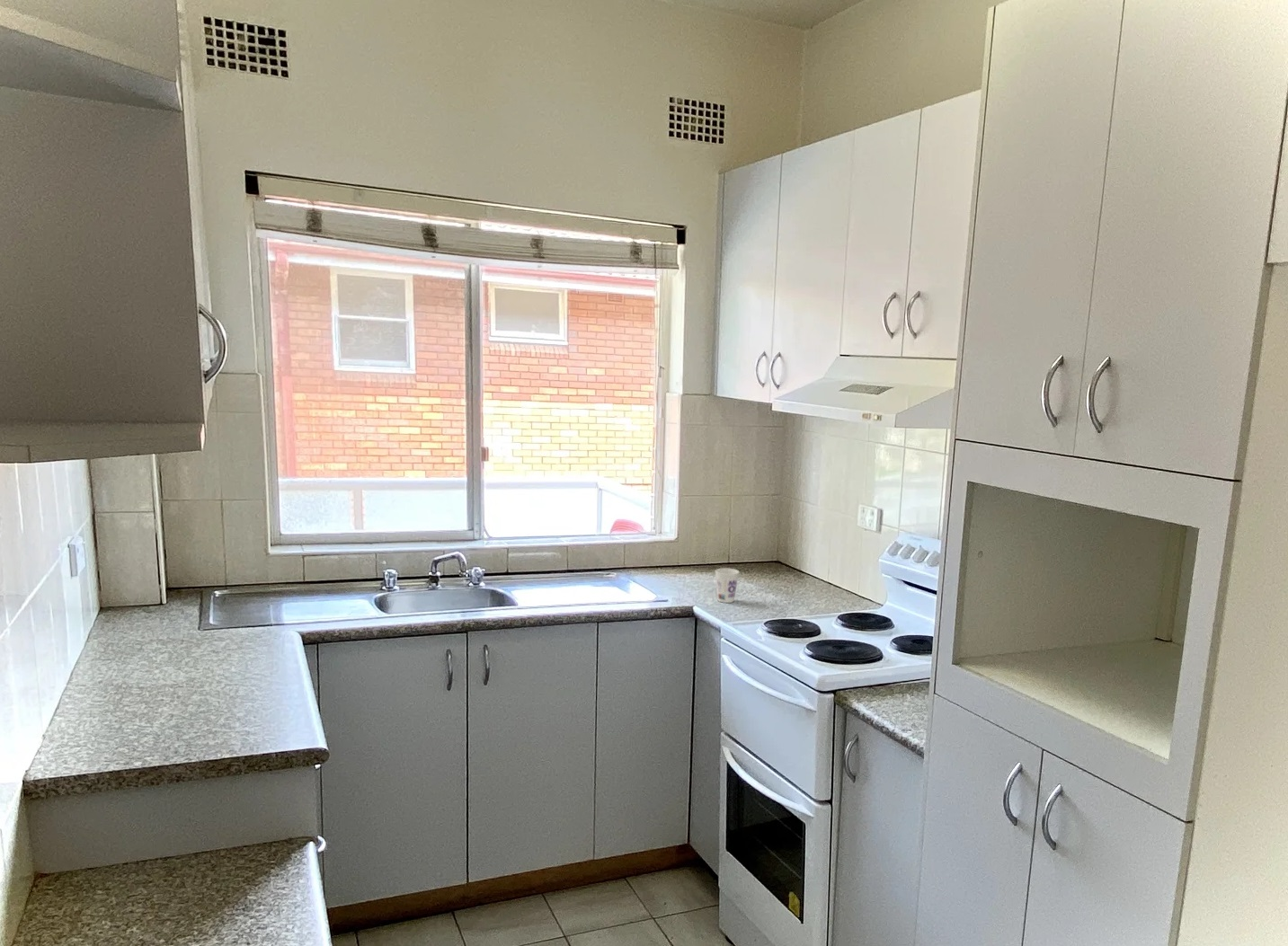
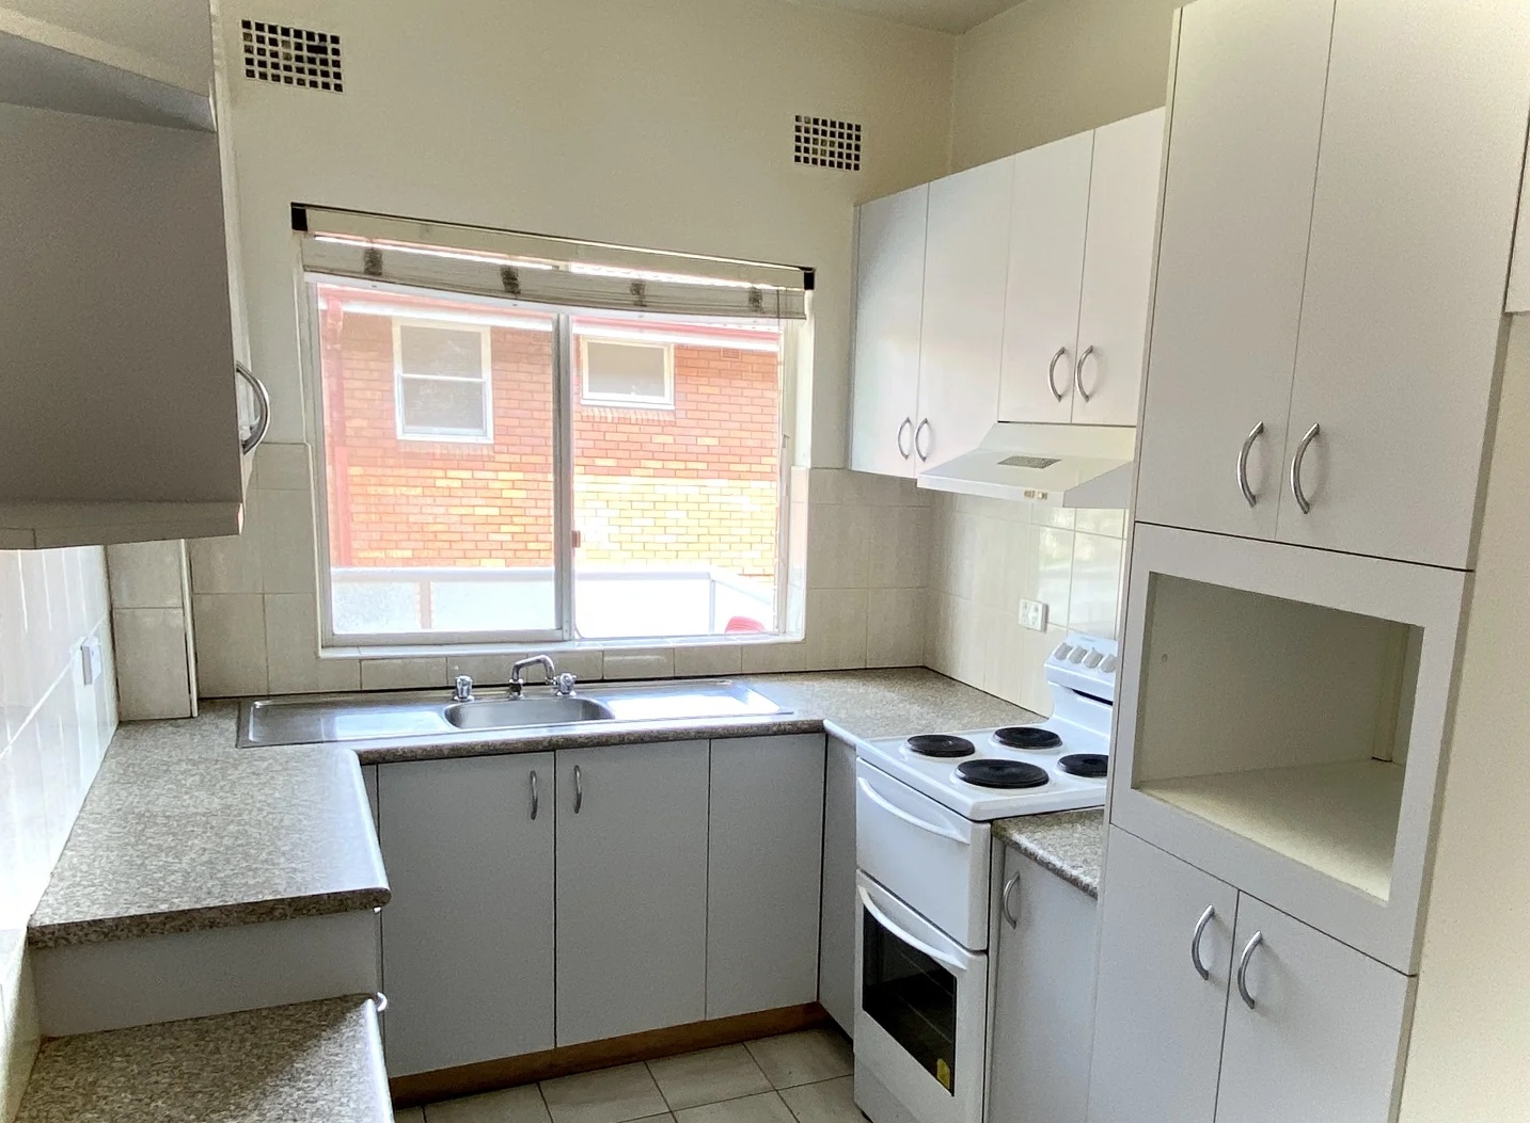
- cup (726, 585)
